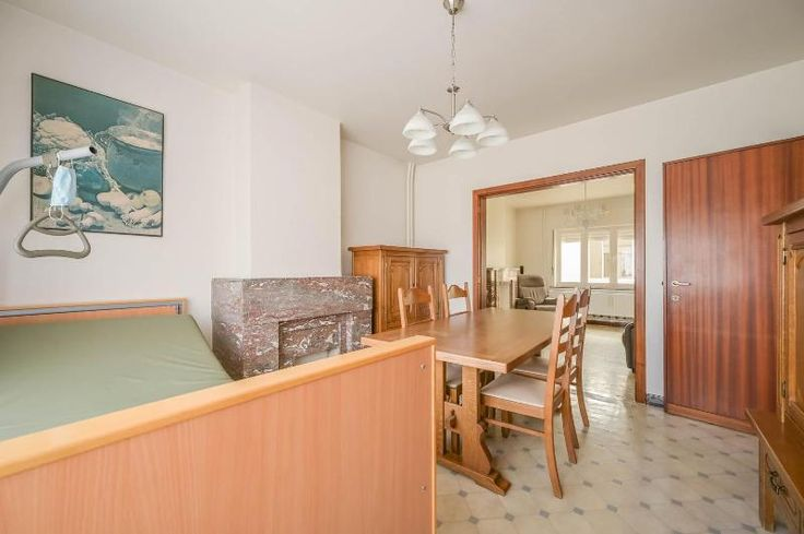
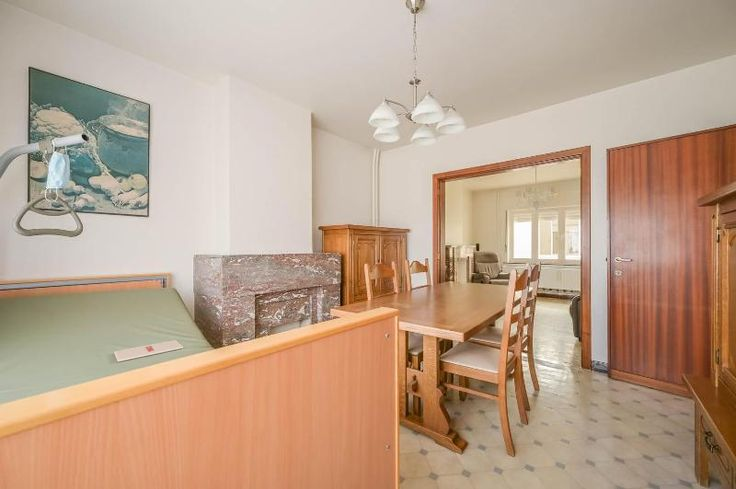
+ magazine (149, 349)
